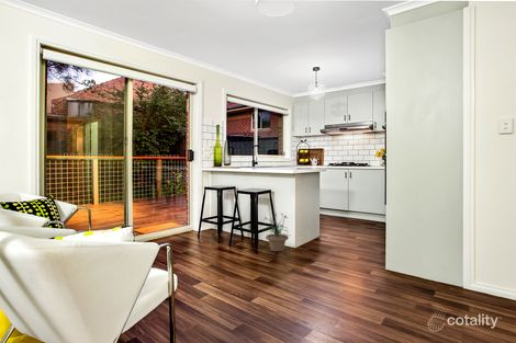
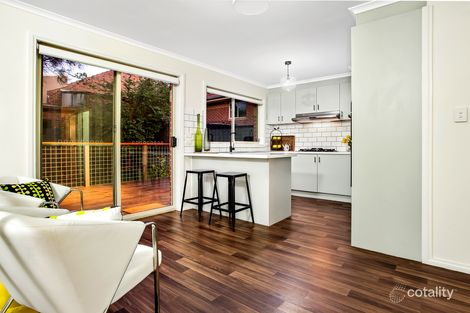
- potted plant (277, 231)
